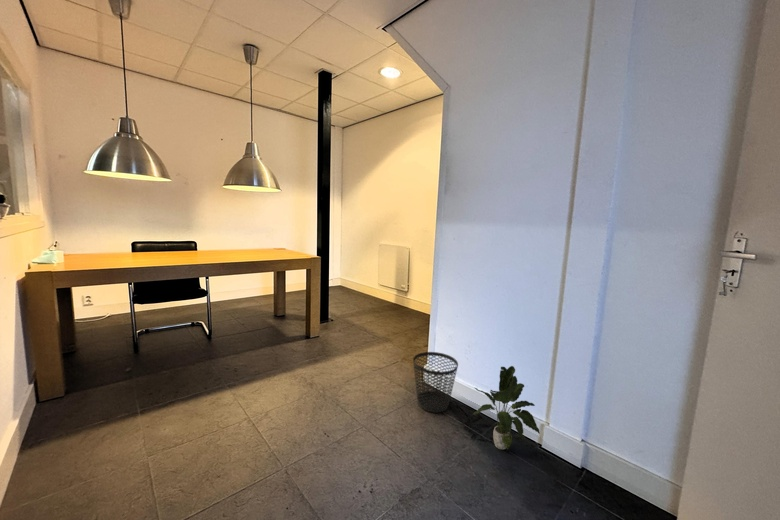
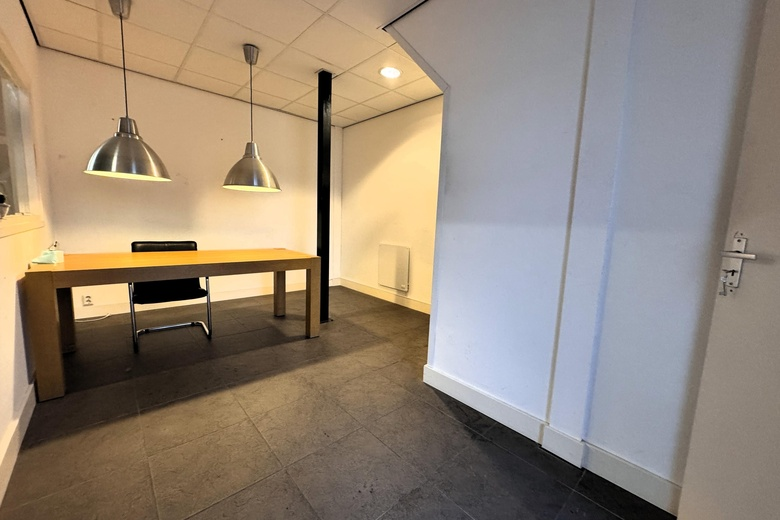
- wastebasket (434, 382)
- potted plant (504, 410)
